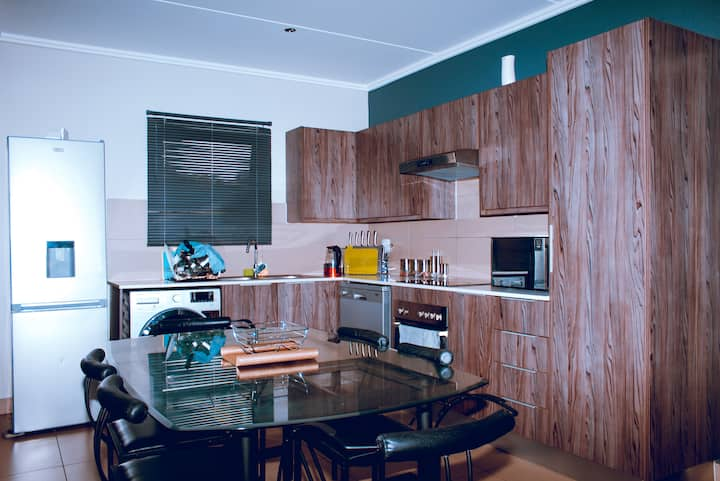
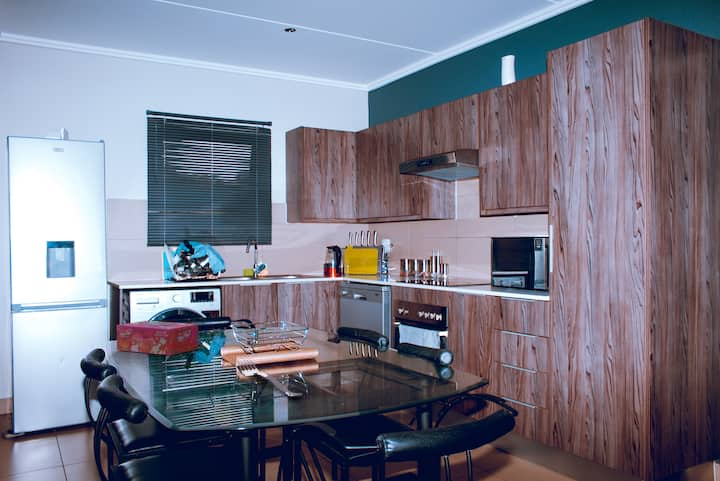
+ tissue box (157, 337)
+ cutting board (268, 377)
